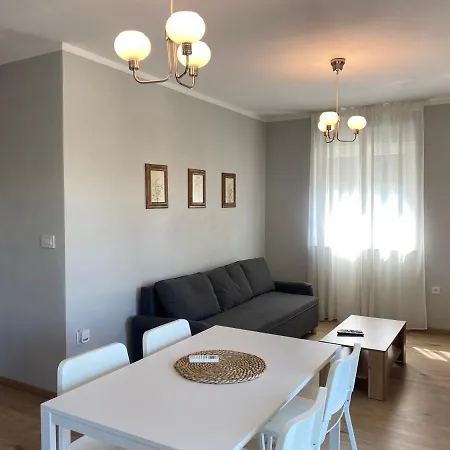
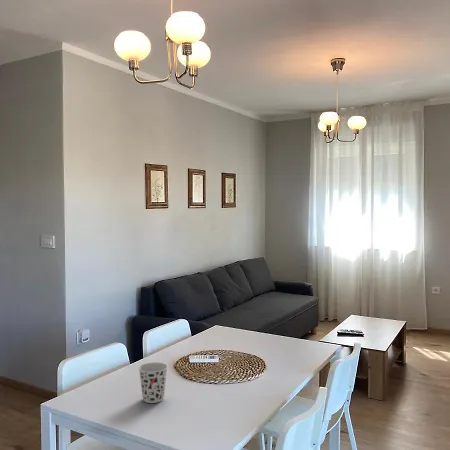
+ cup (153, 383)
